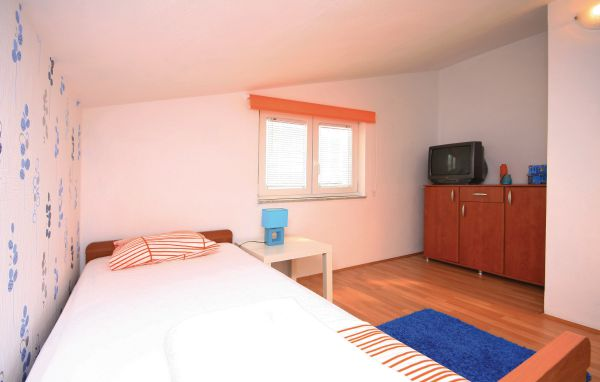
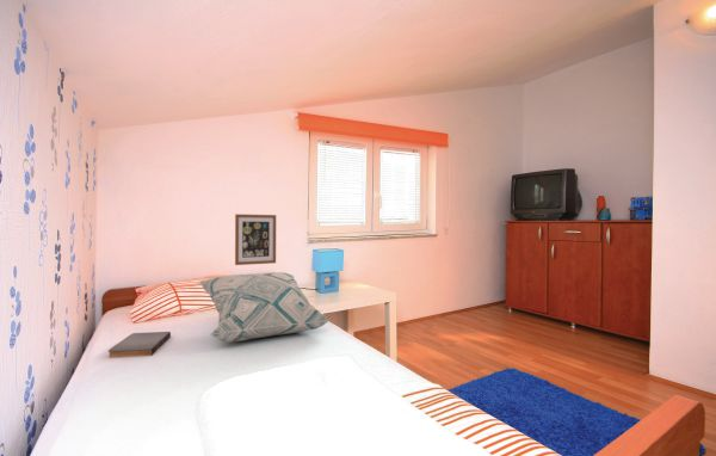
+ wall art (255, 239)
+ book (141, 344)
+ decorative pillow (260, 302)
